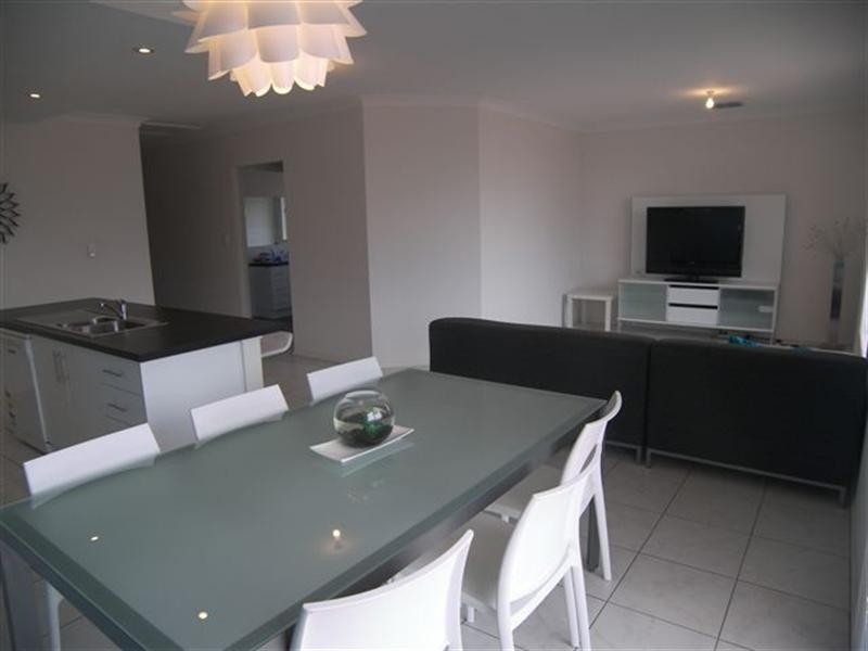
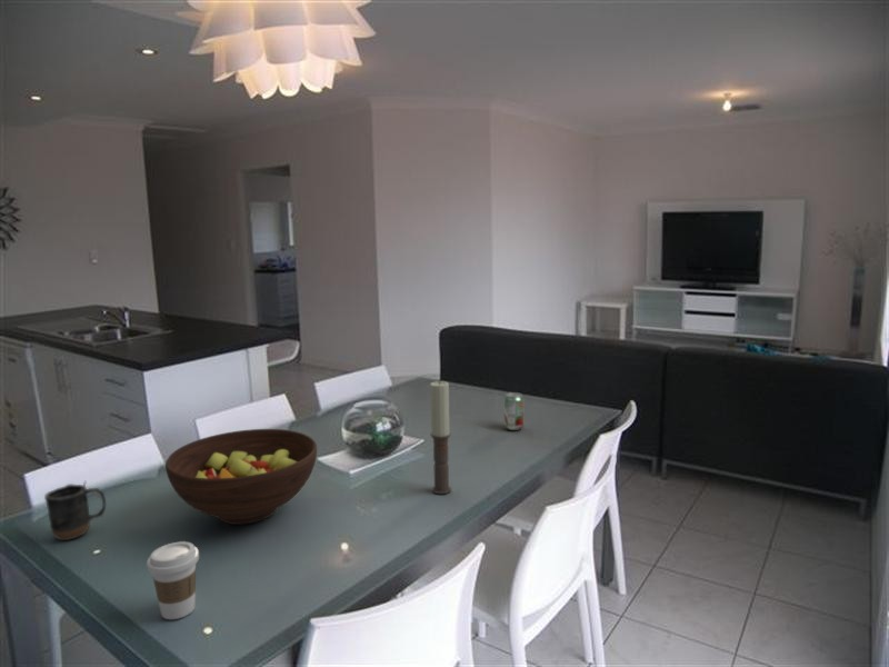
+ mug (76, 509)
+ candle (440, 436)
+ fruit bowl (246, 482)
+ beverage can (513, 411)
+ coffee cup (174, 580)
